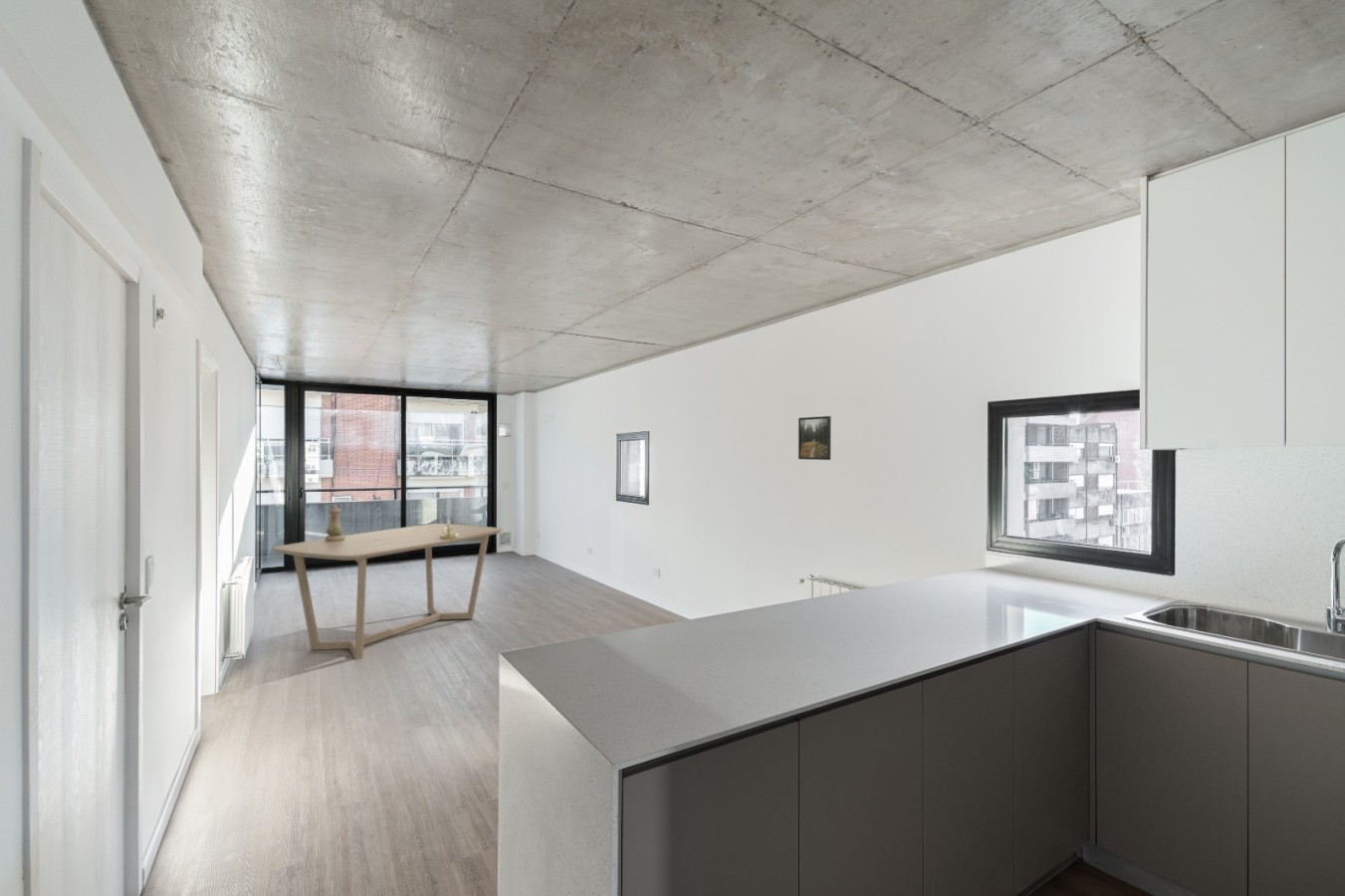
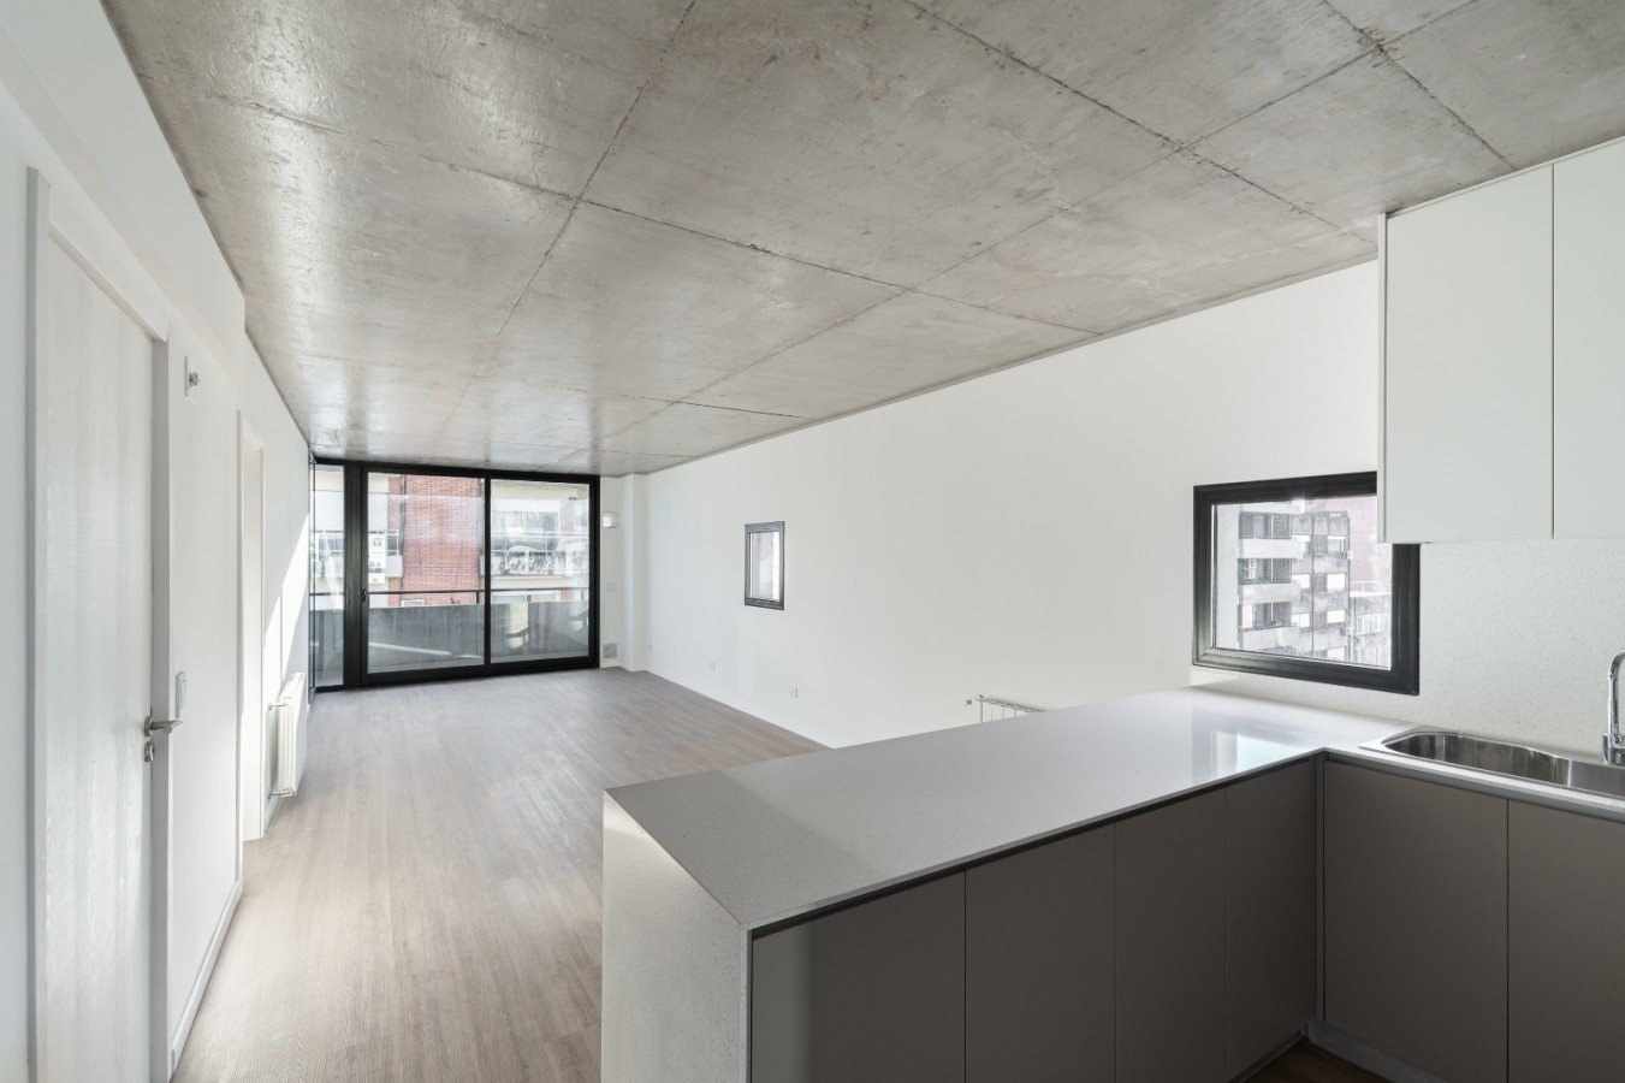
- vase (335, 522)
- dining table (426, 581)
- candle holder (447, 528)
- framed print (813, 438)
